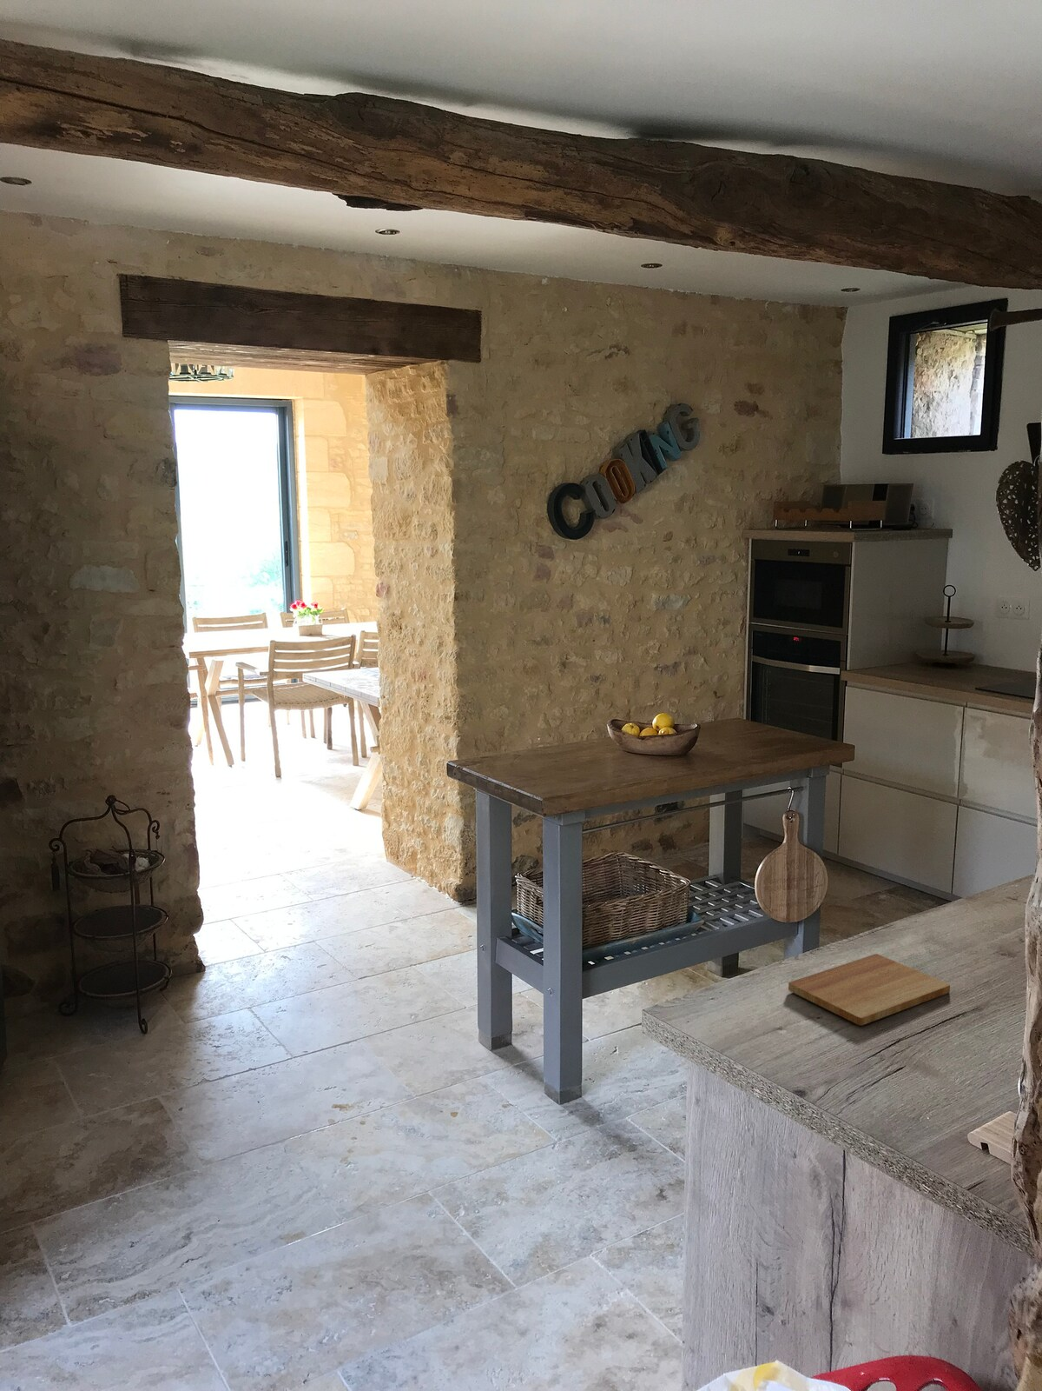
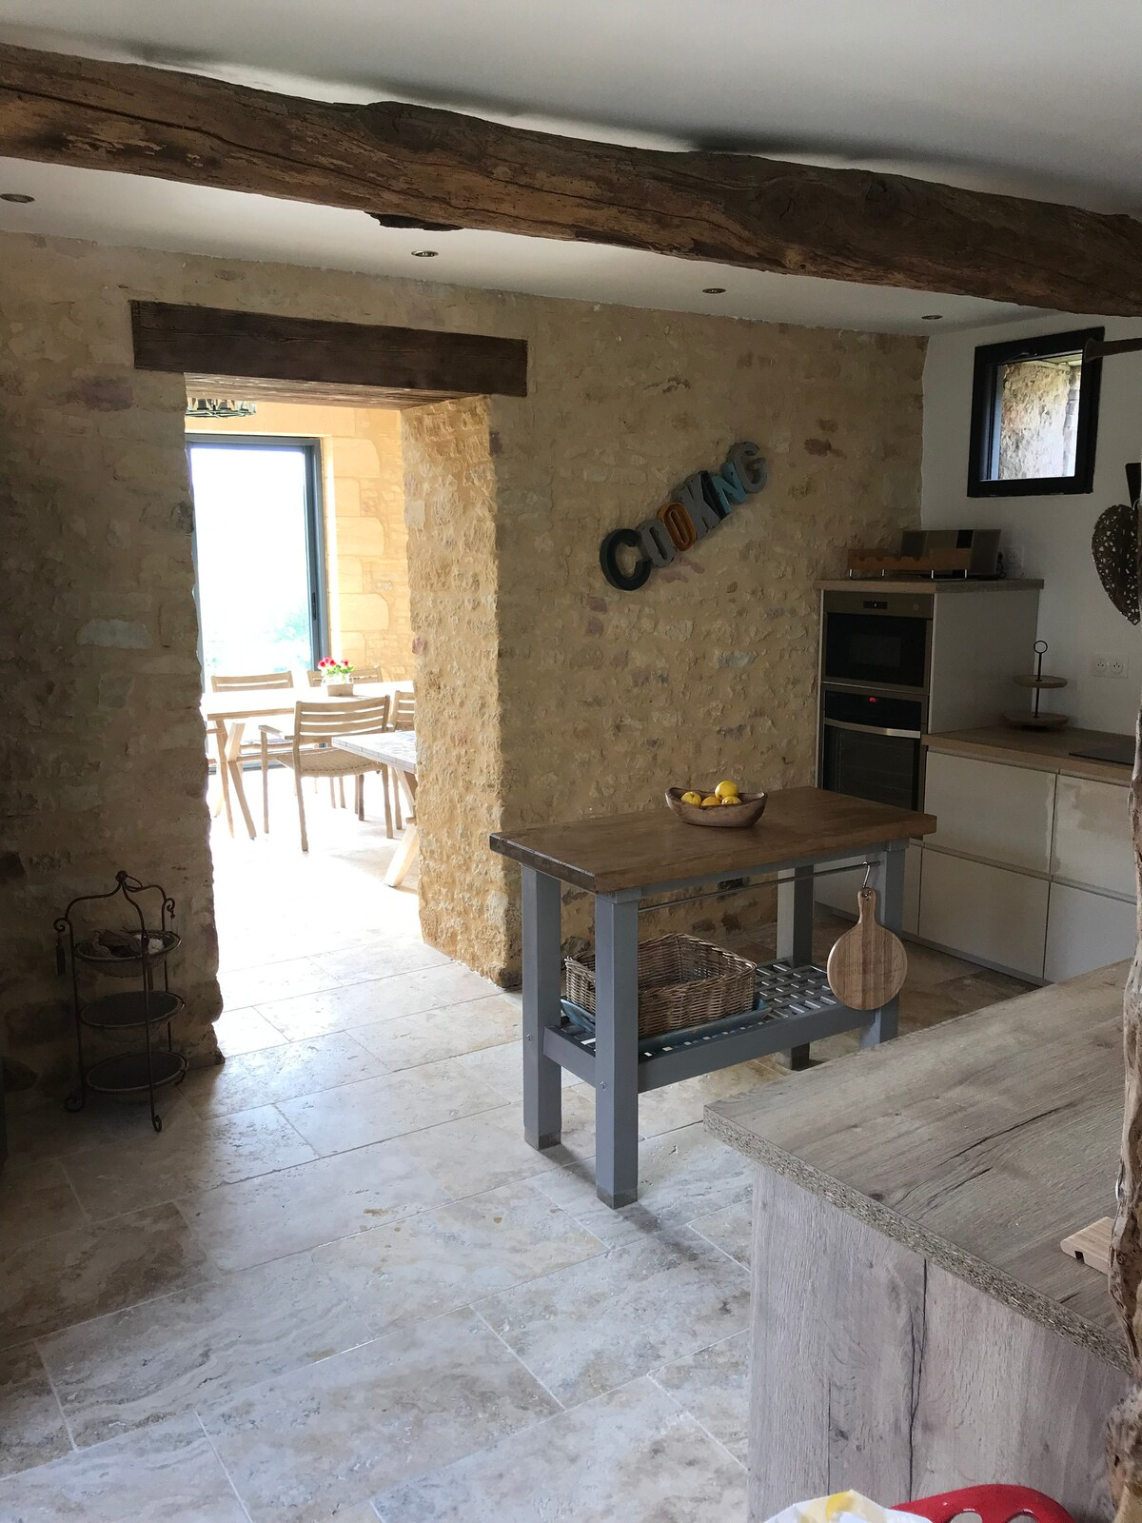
- cutting board (868, 987)
